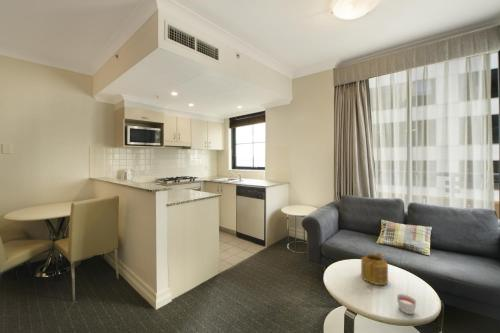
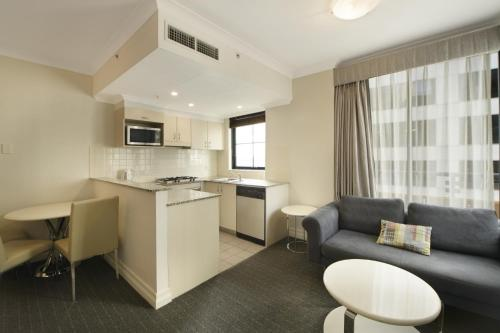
- candle (406, 304)
- teapot (374, 267)
